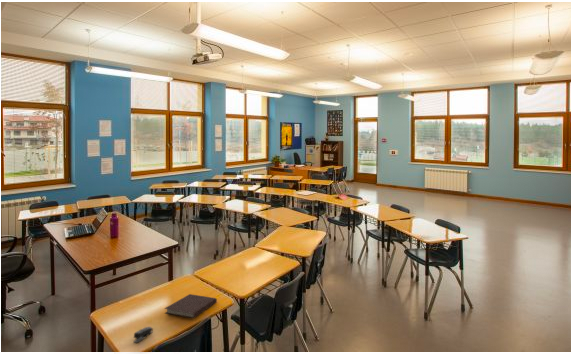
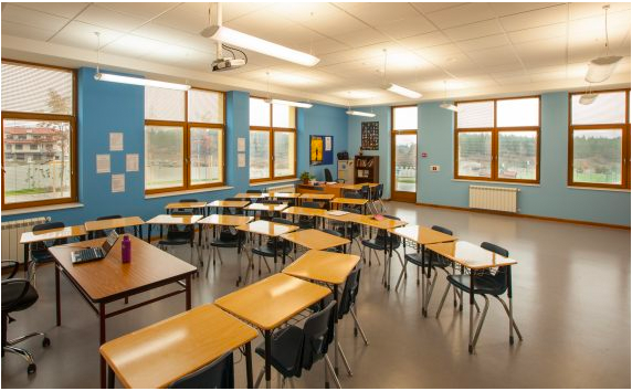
- stapler (143, 332)
- notebook (191, 305)
